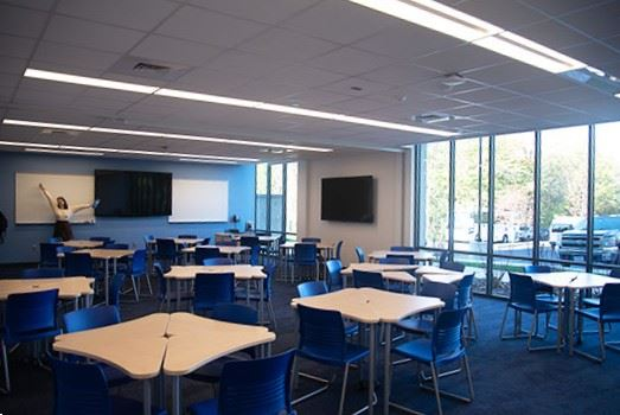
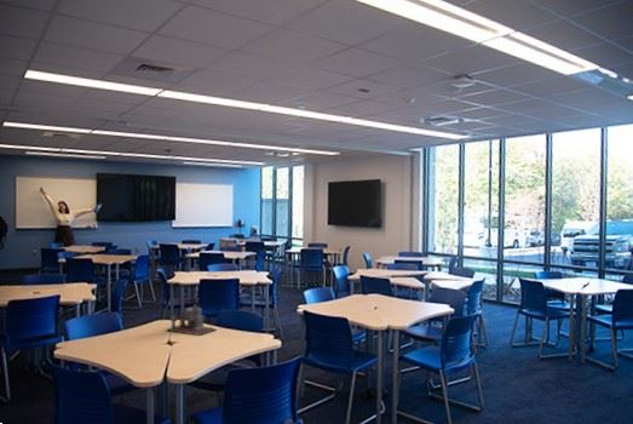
+ desk organizer (191, 316)
